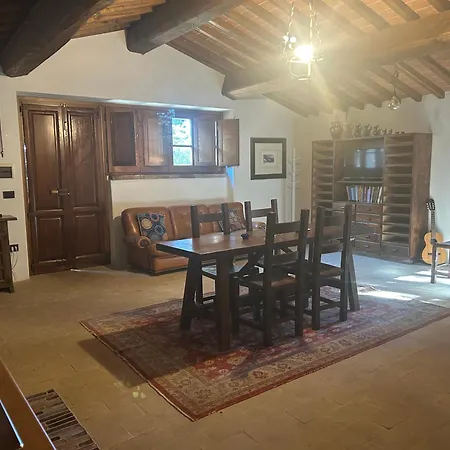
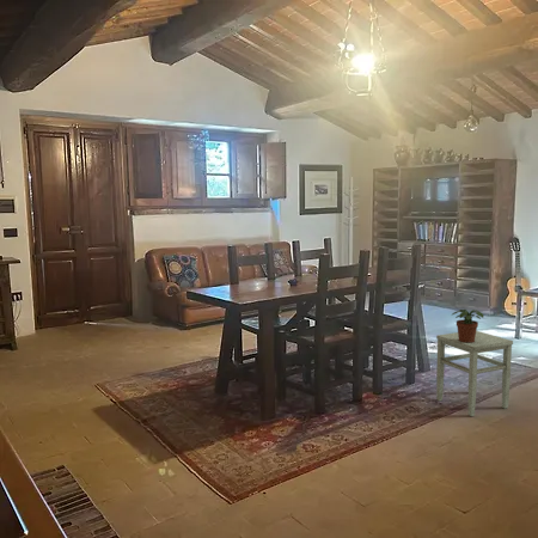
+ stool (472, 371)
+ potted plant (467, 325)
